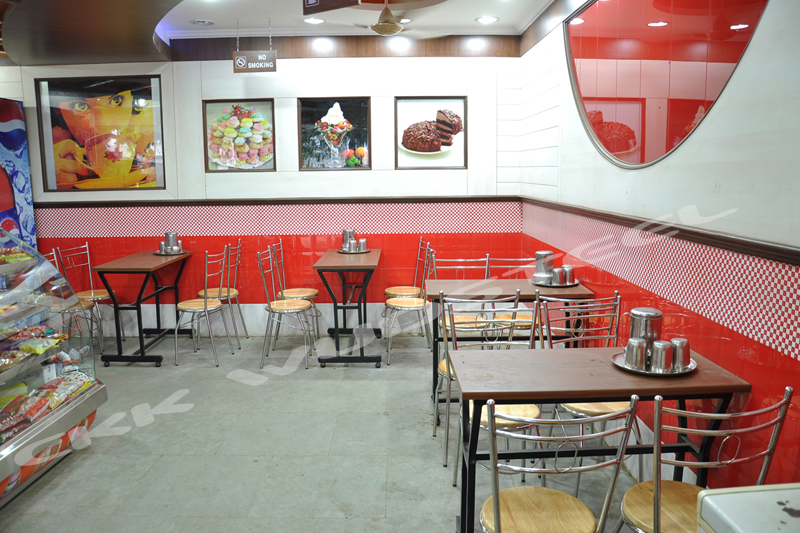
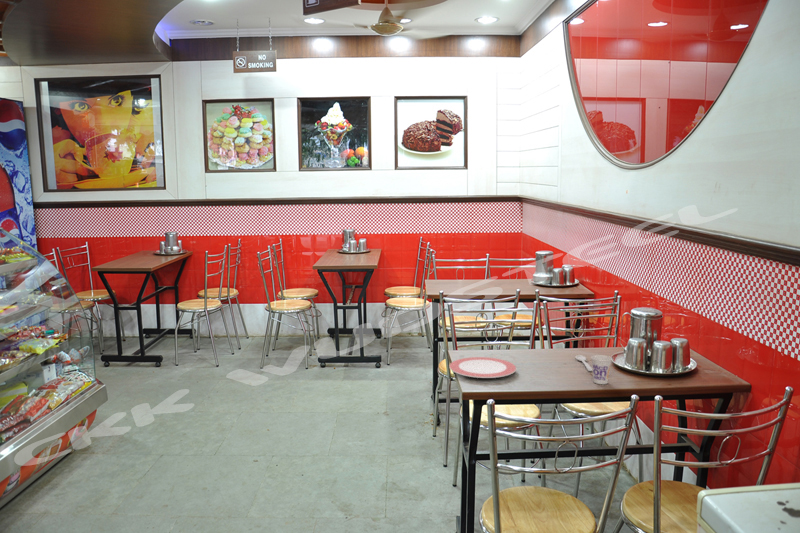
+ plate (482, 368)
+ spoon (585, 362)
+ cup (600, 369)
